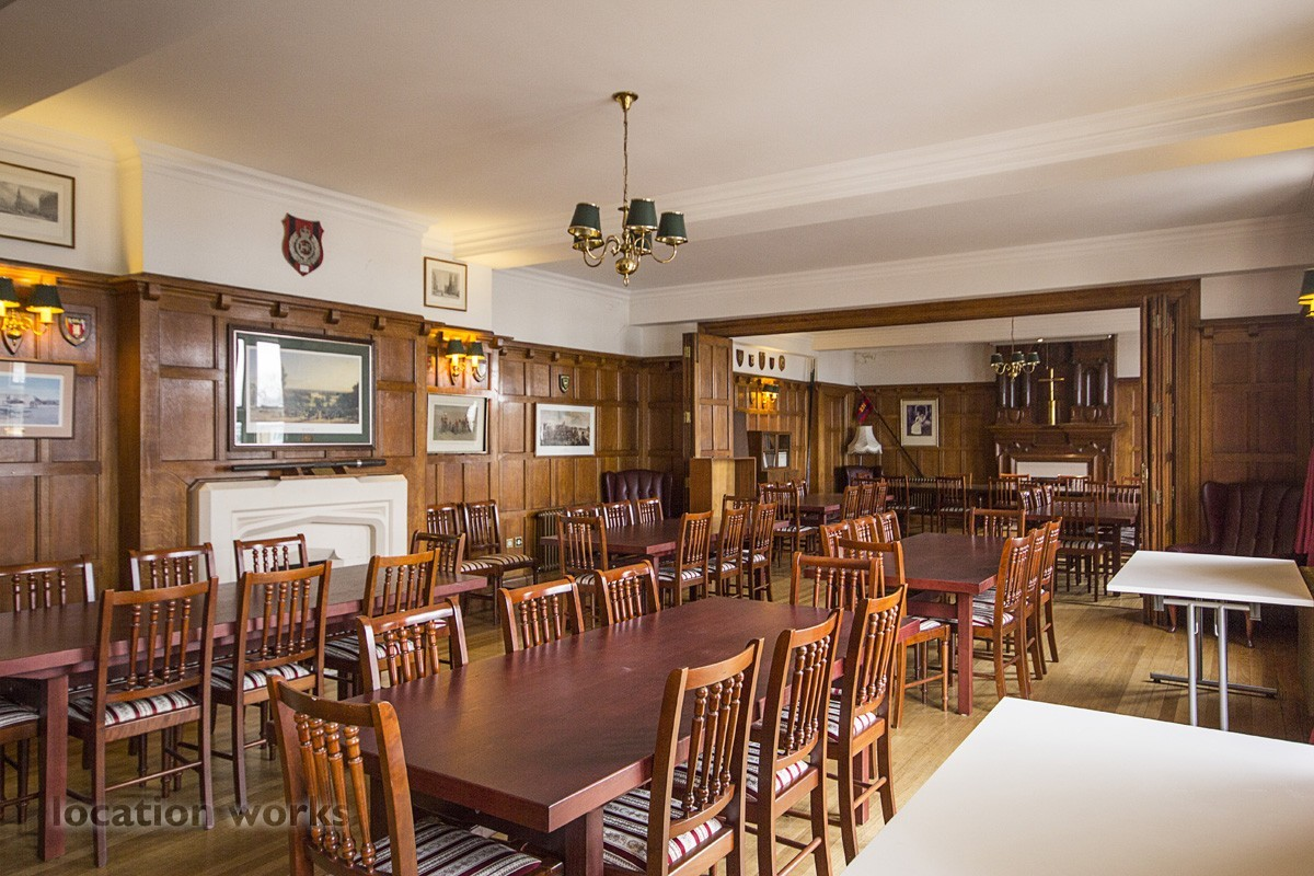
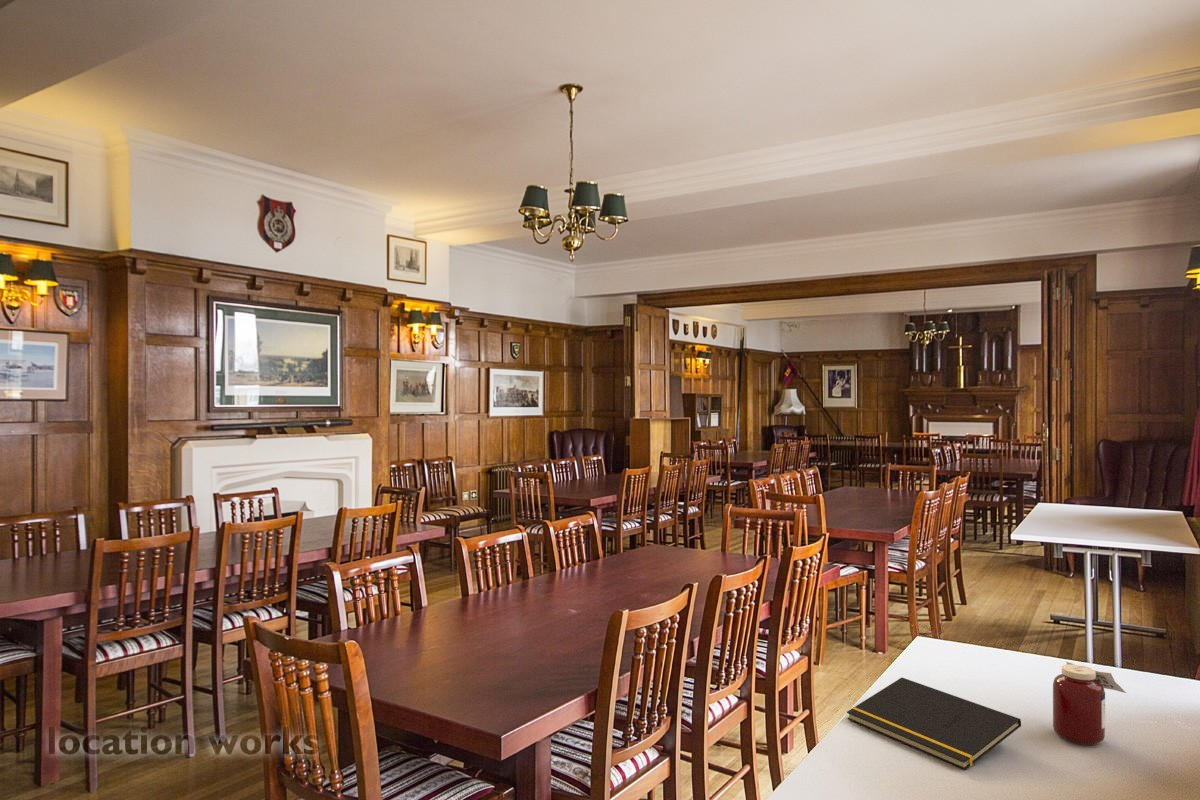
+ notepad (930, 718)
+ jar (1084, 701)
